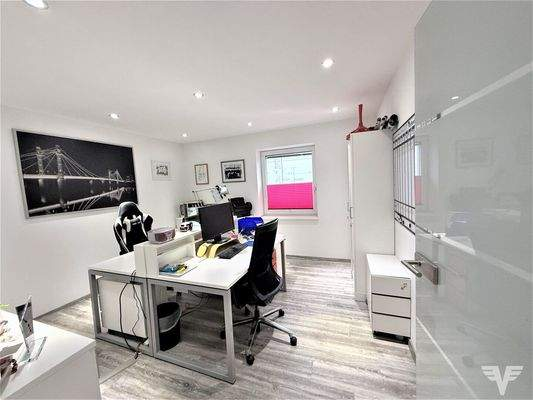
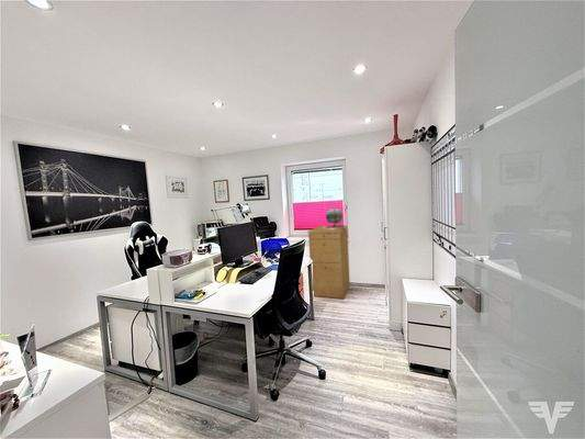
+ globe (334, 216)
+ filing cabinet (329, 259)
